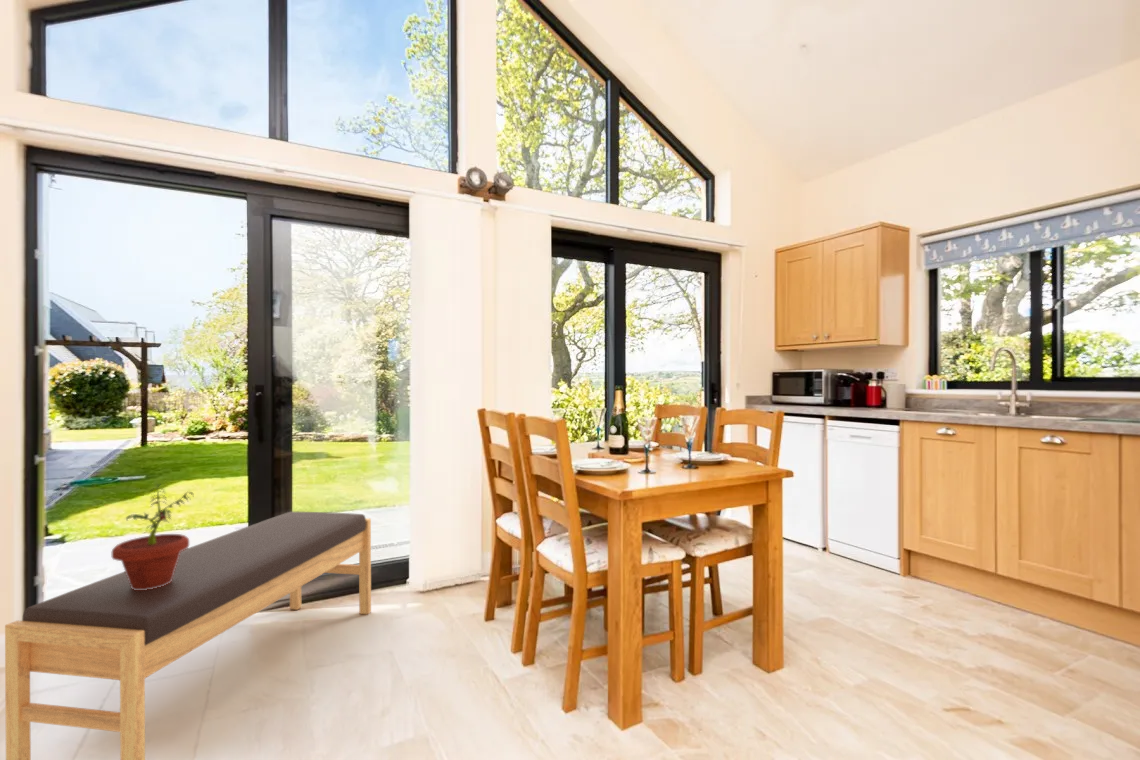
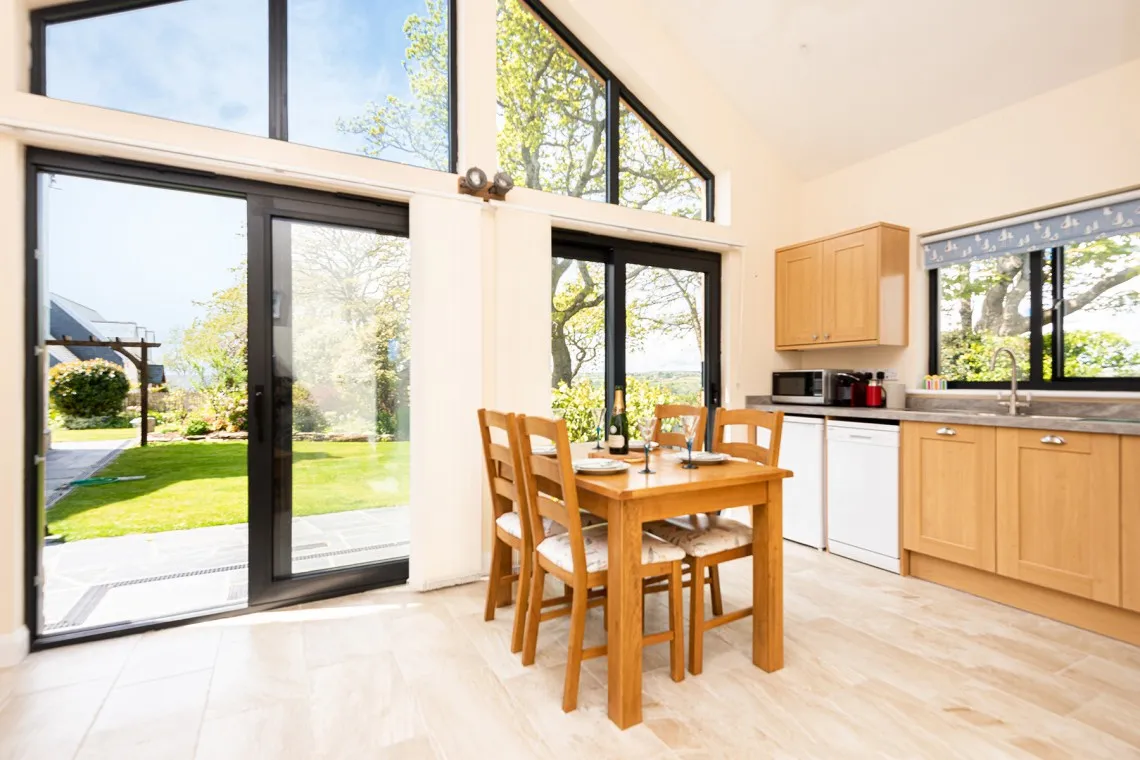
- potted plant (154, 534)
- bench (238, 612)
